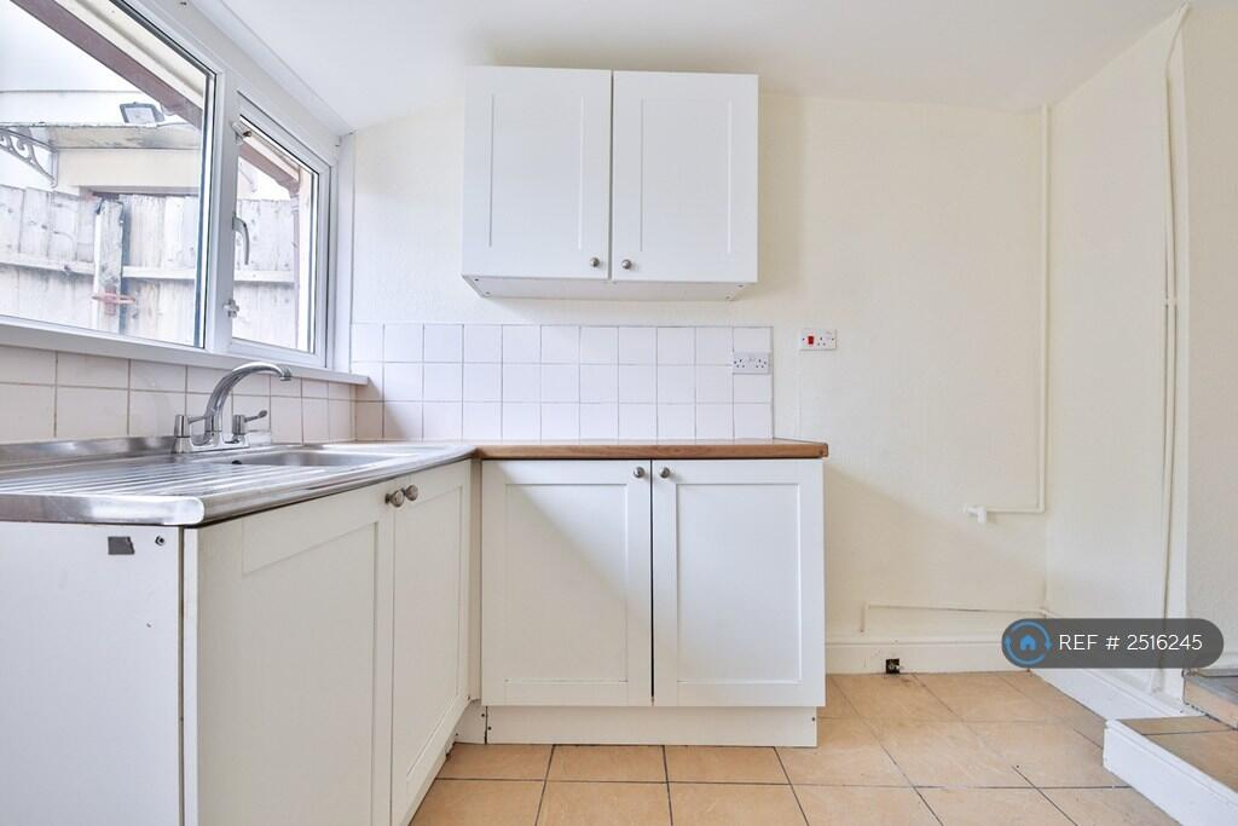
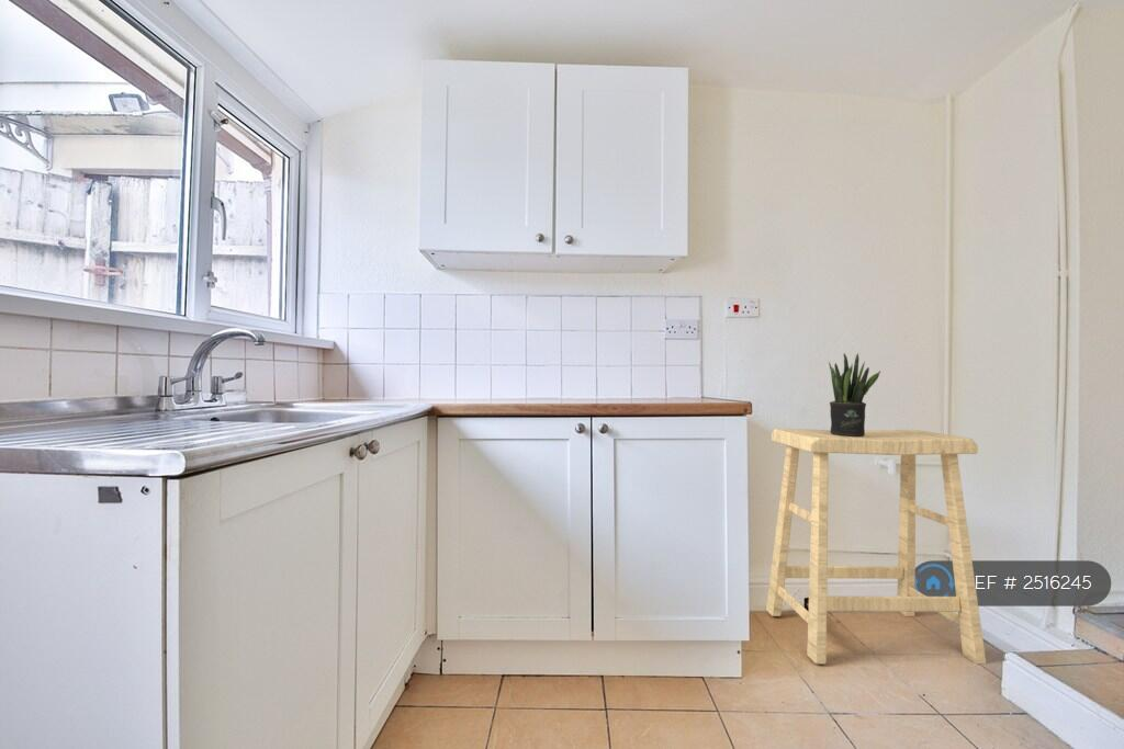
+ stool (865, 566)
+ potted plant (851, 393)
